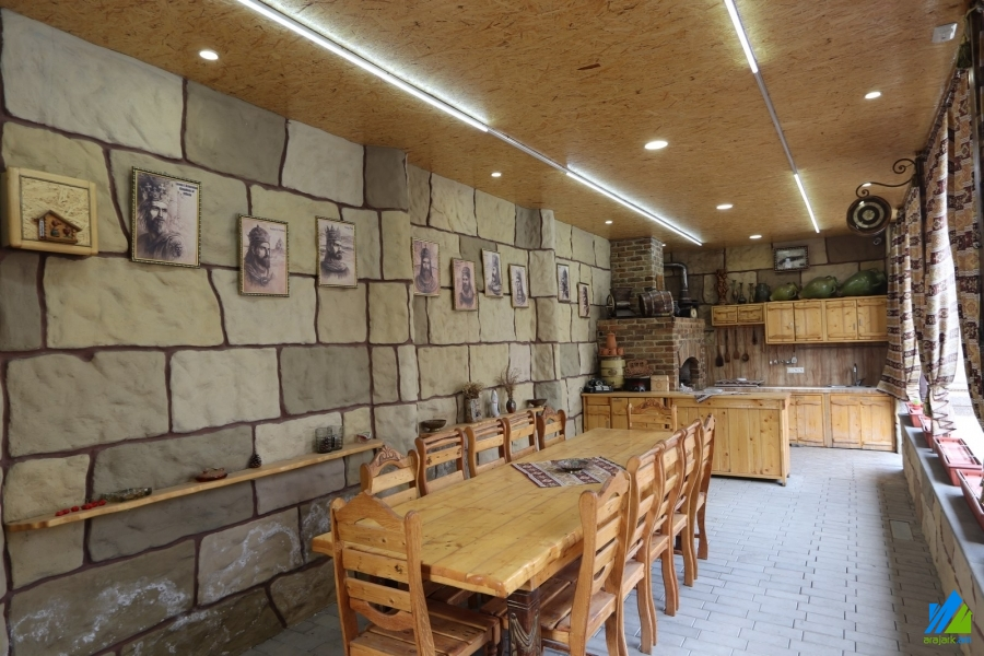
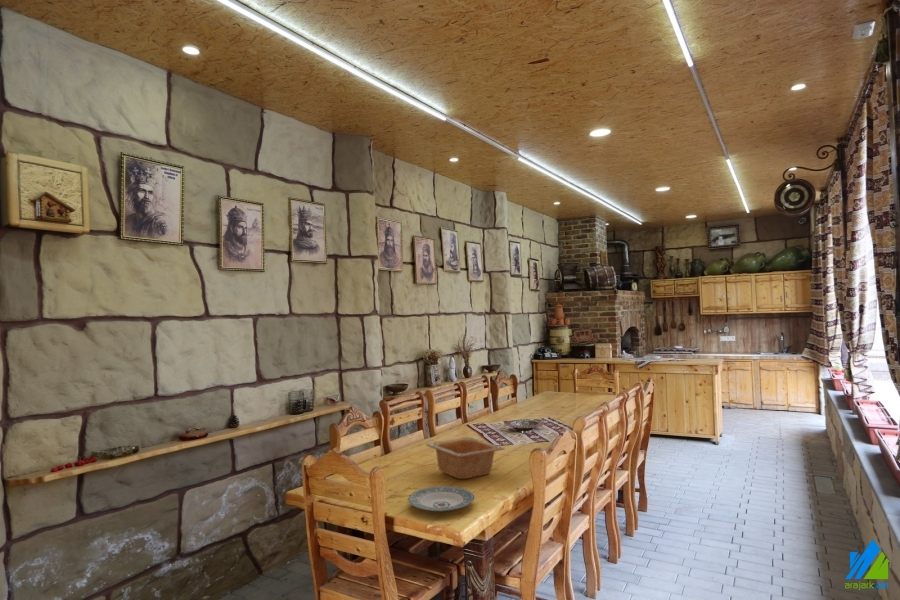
+ plate (441, 501)
+ serving bowl (465, 458)
